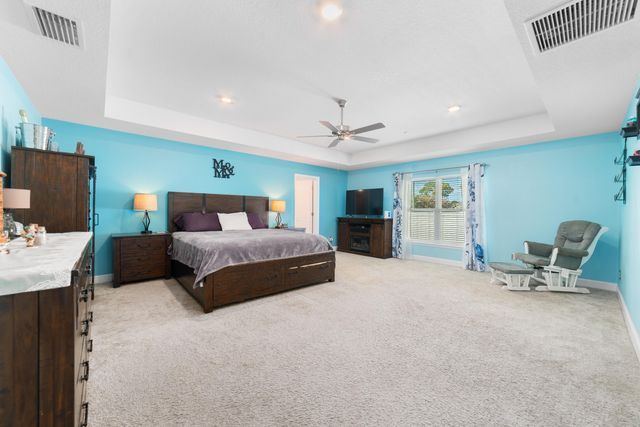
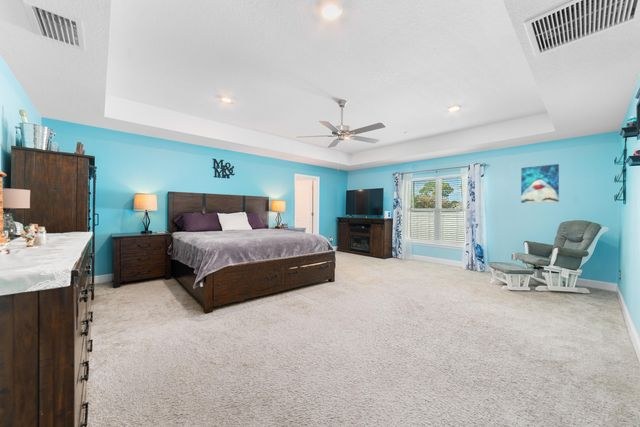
+ wall art (539, 184)
